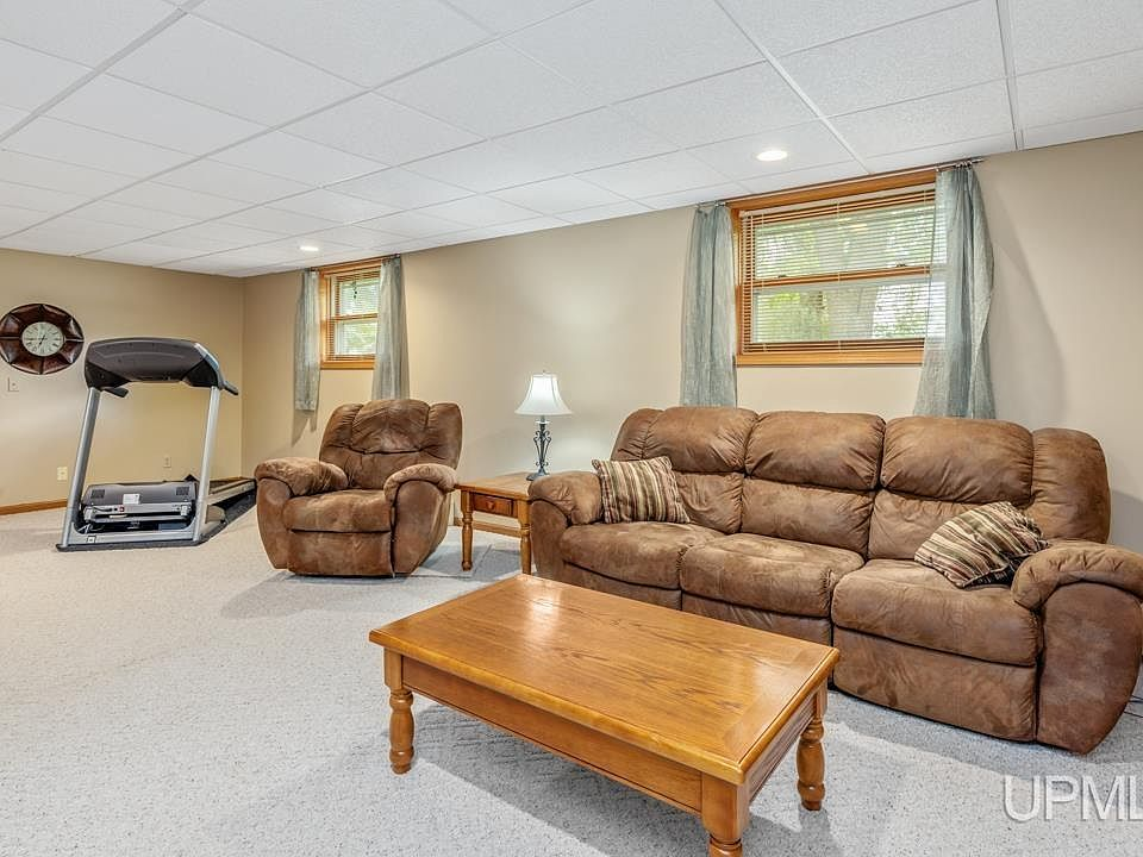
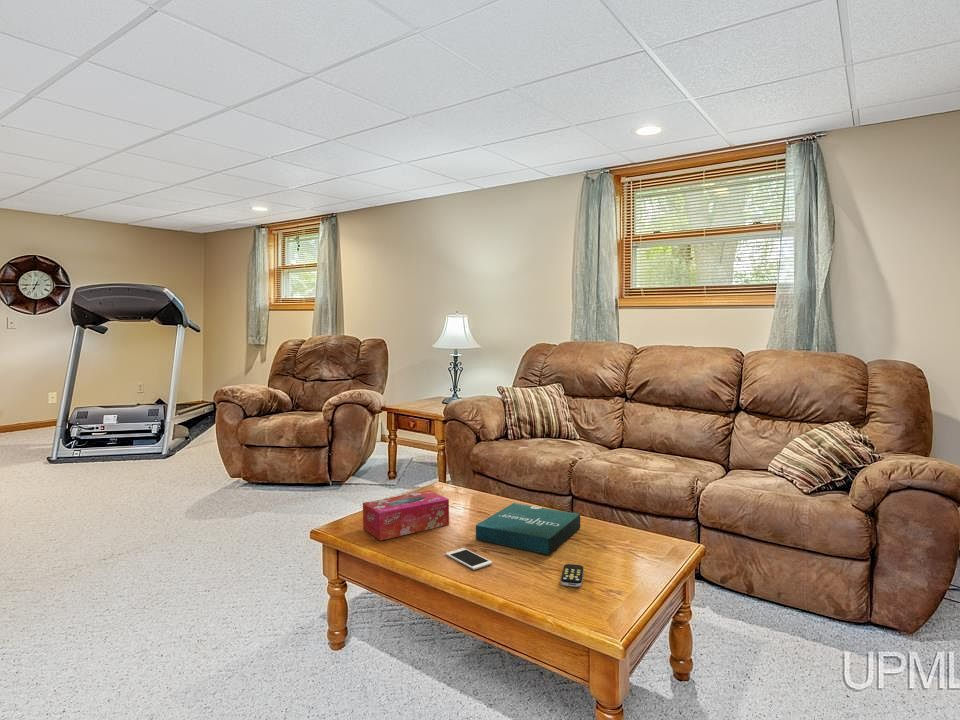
+ cell phone (468, 558)
+ tissue box (406, 513)
+ pizza box (529, 526)
+ remote control (572, 574)
